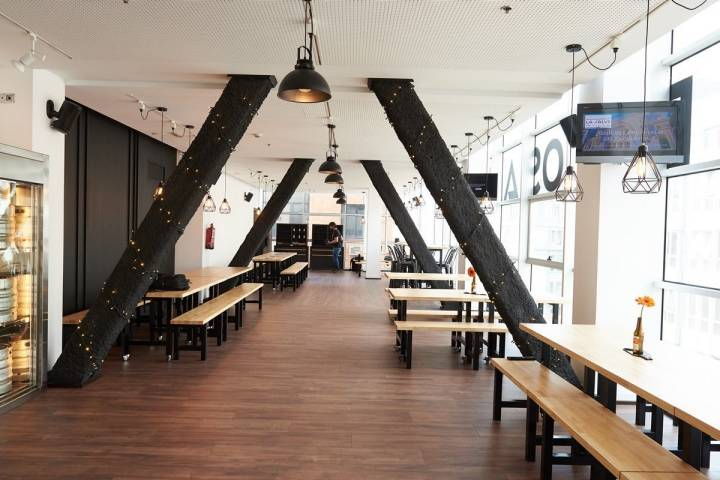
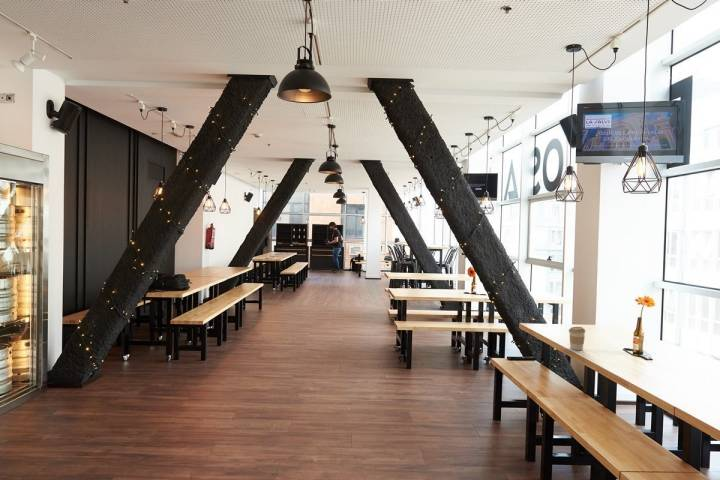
+ coffee cup (576, 338)
